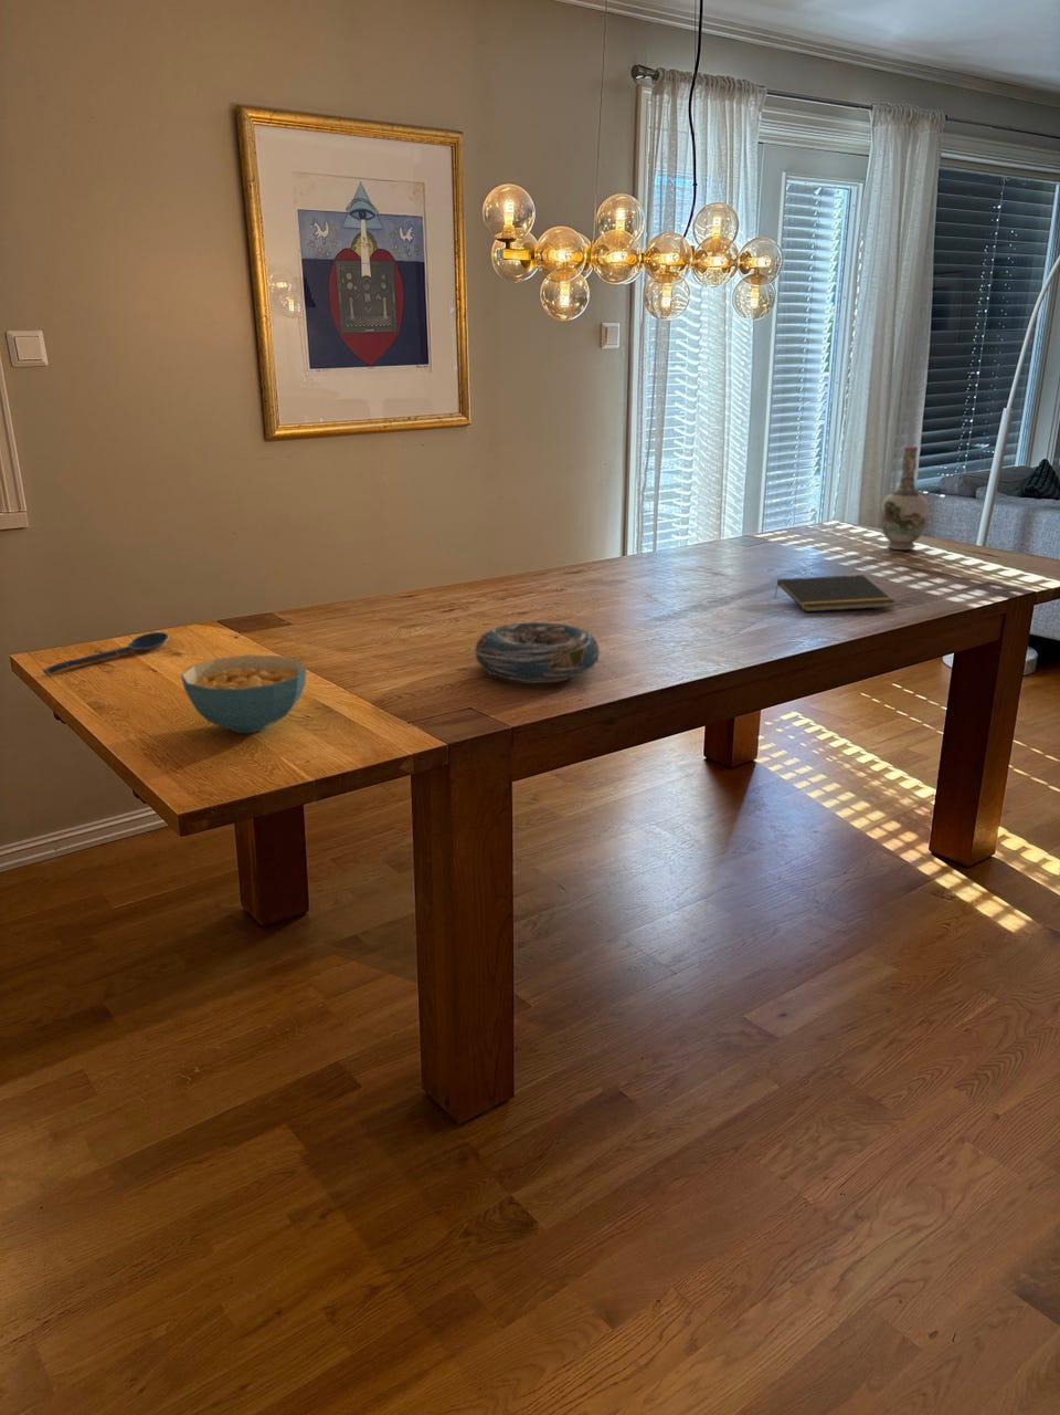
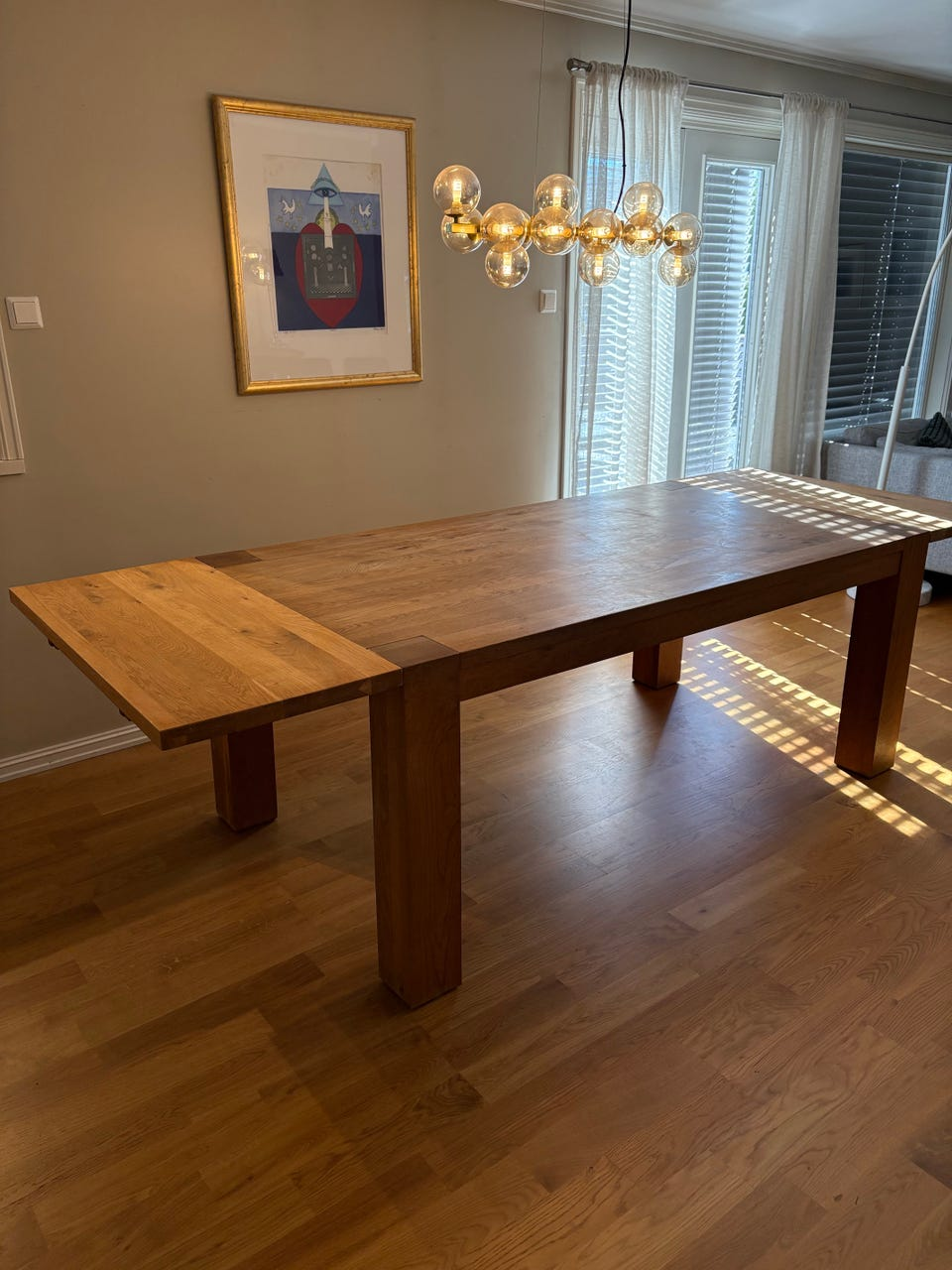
- notepad (835, 593)
- spoon (106, 651)
- cereal bowl (246, 699)
- vase (905, 497)
- decorative bowl (537, 651)
